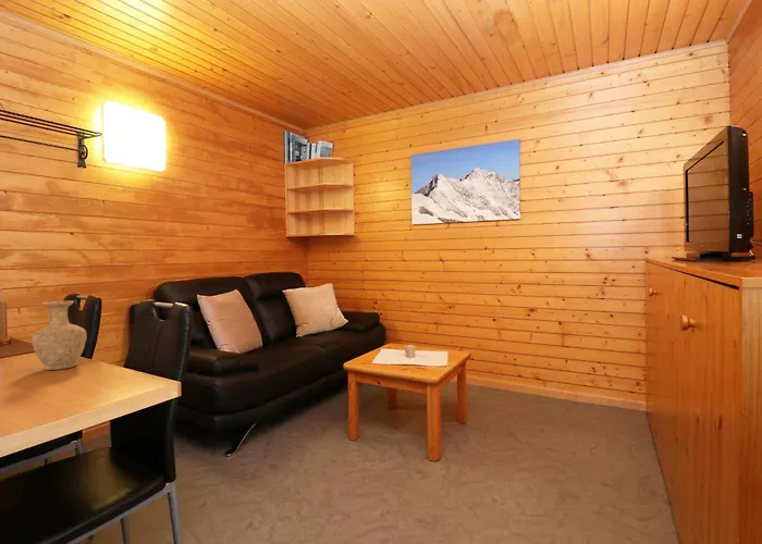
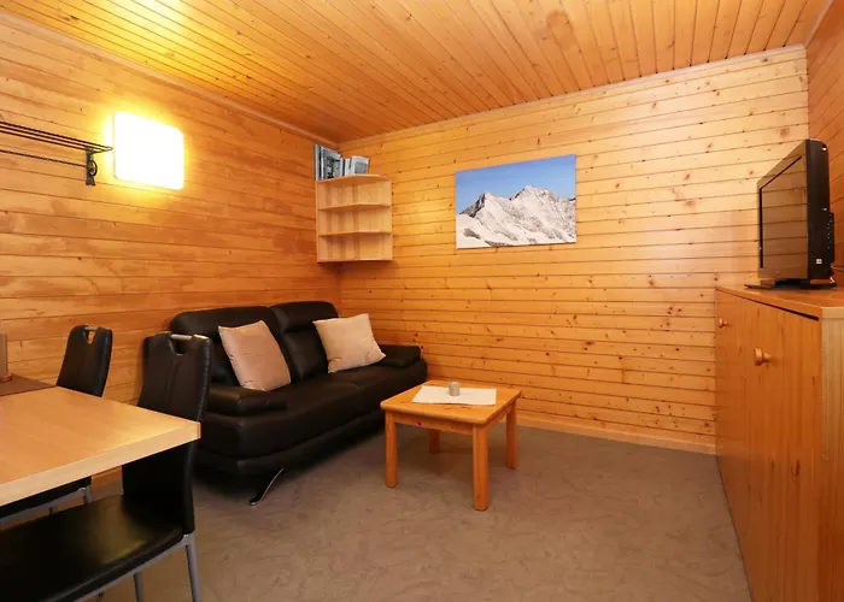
- vase (59, 334)
